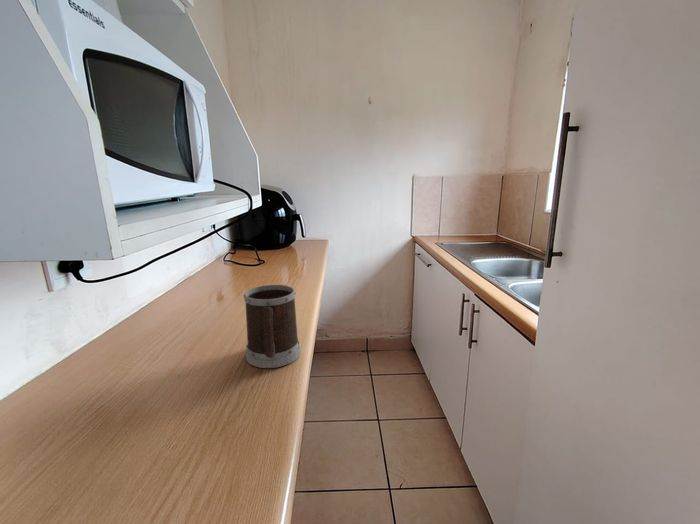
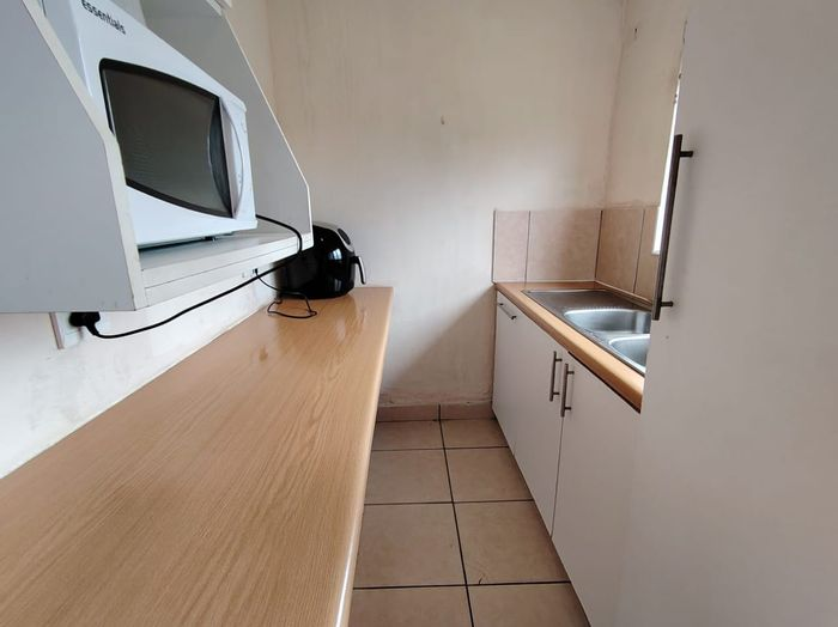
- mug (271, 326)
